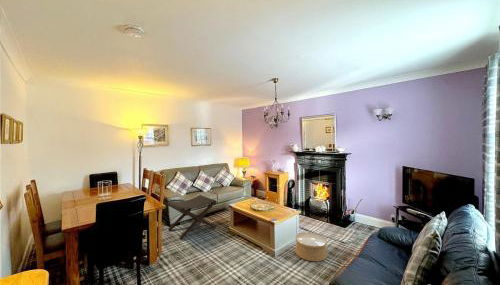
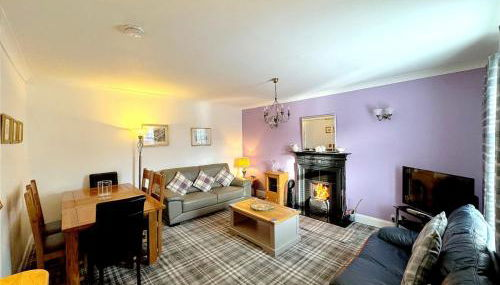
- footstool (192, 214)
- woven basket (310, 245)
